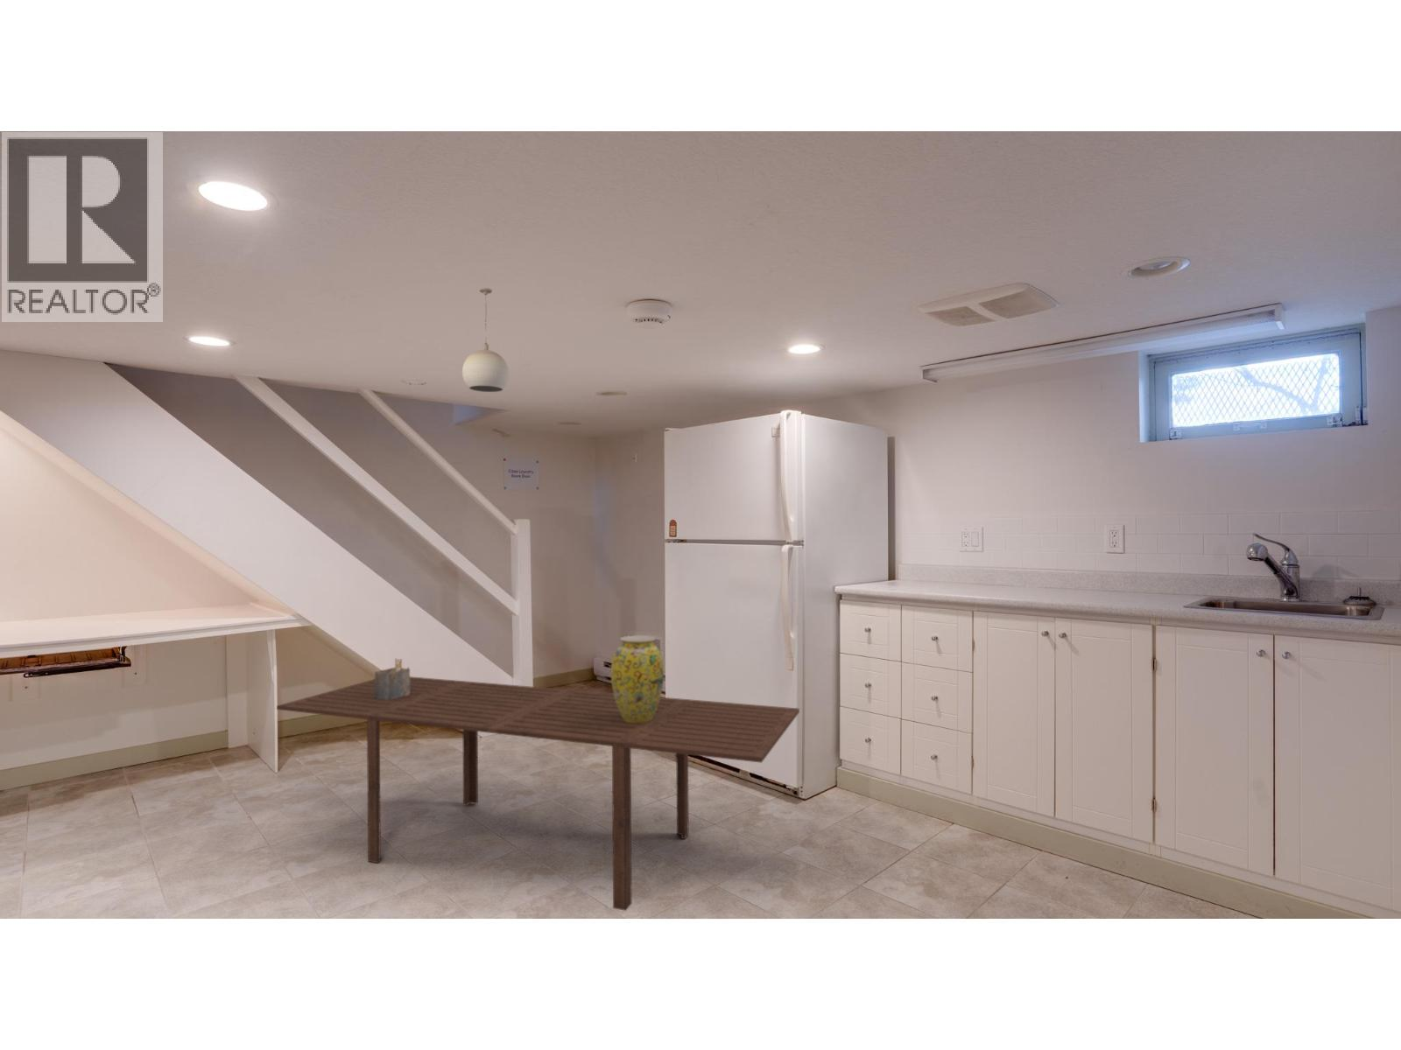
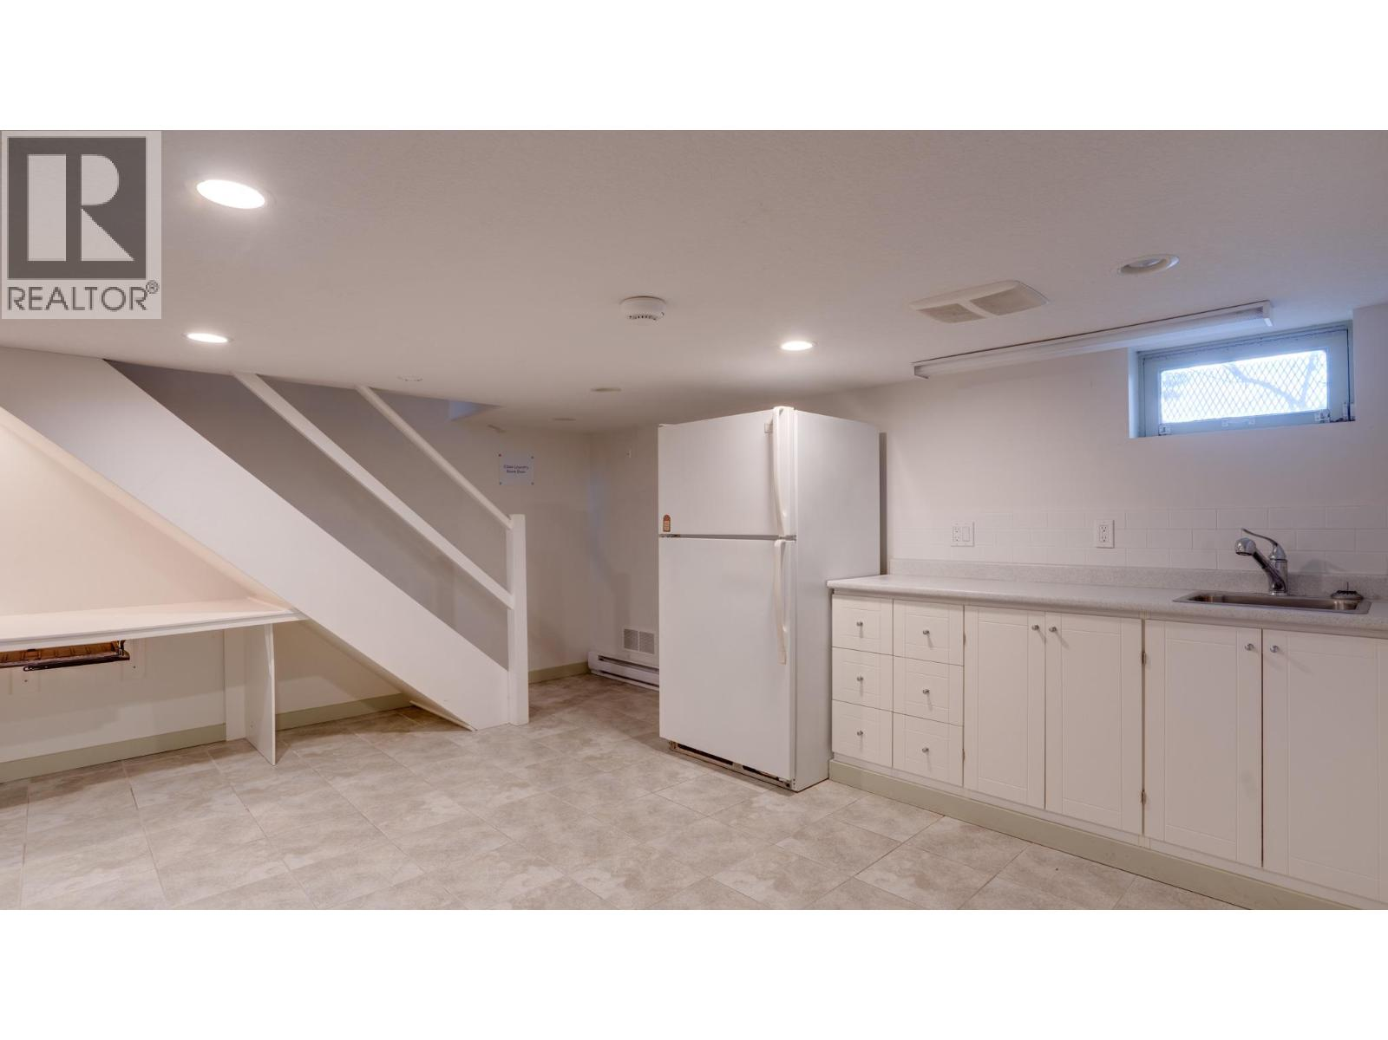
- dining table (537, 738)
- pendant light (485, 339)
- vase (638, 677)
- napkin holder (393, 677)
